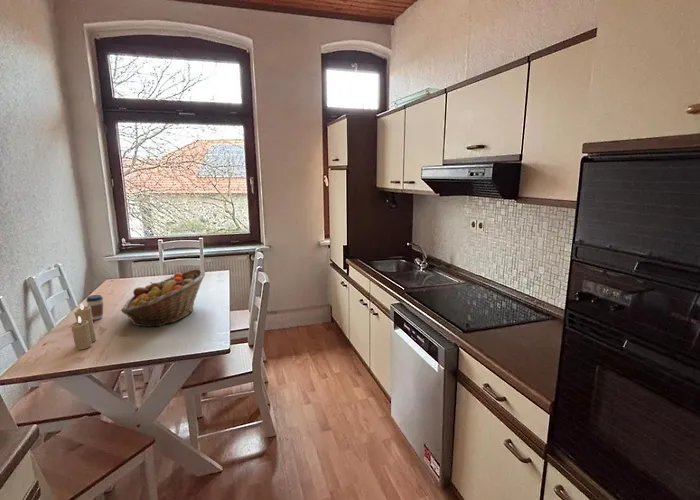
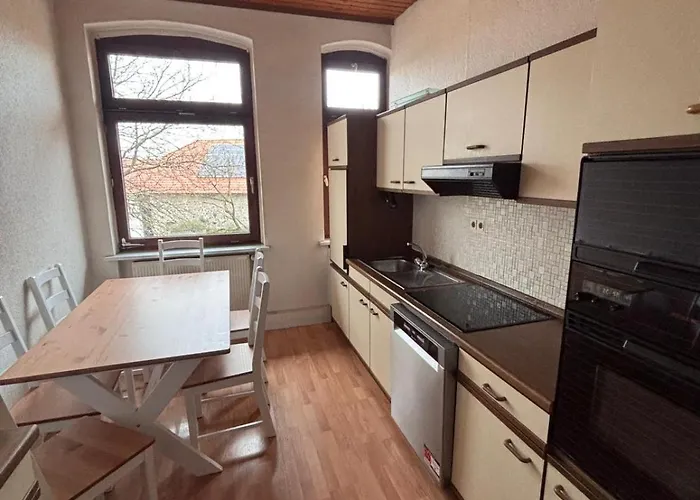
- fruit basket (166, 295)
- coffee cup (95, 307)
- candle (82, 325)
